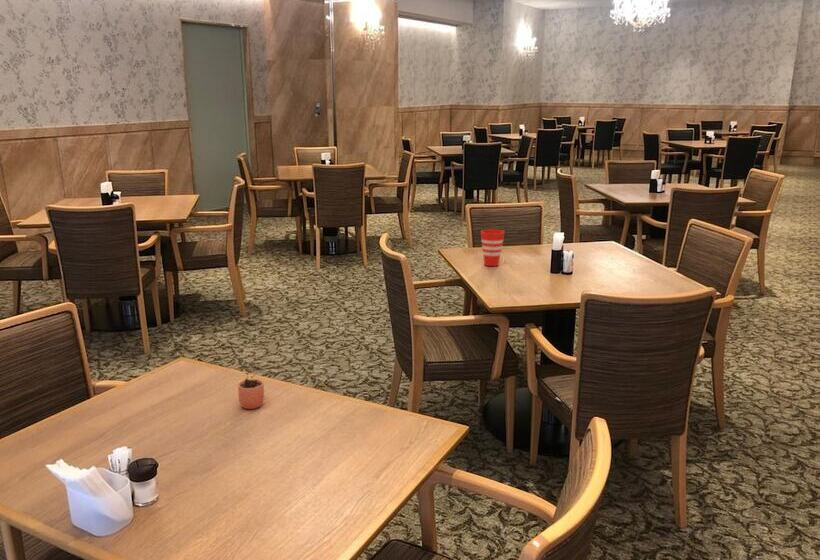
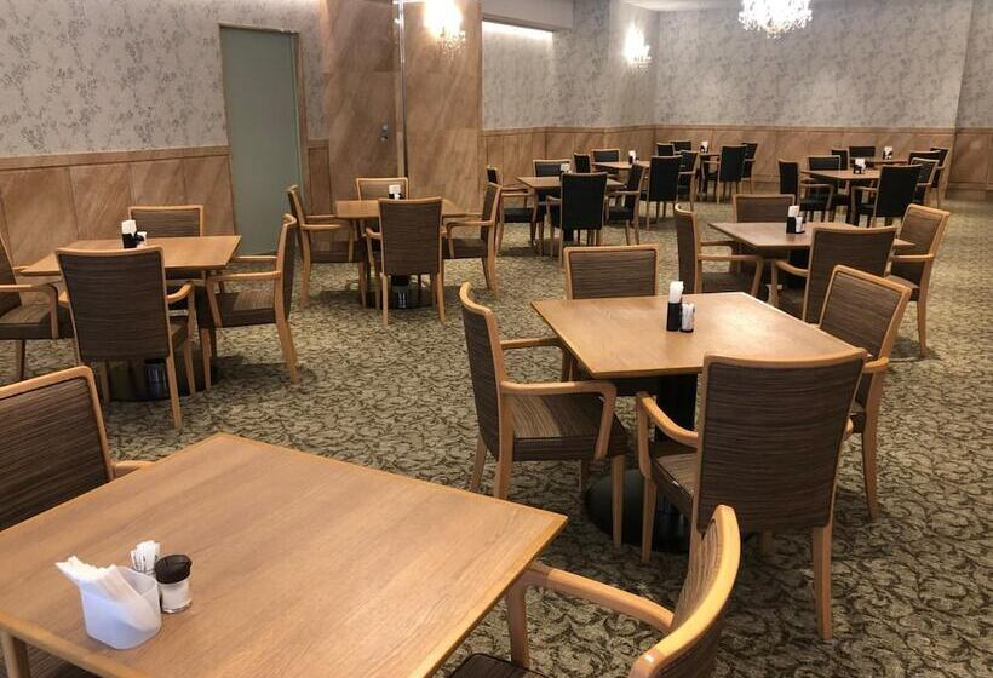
- cup (492, 248)
- cocoa (253, 382)
